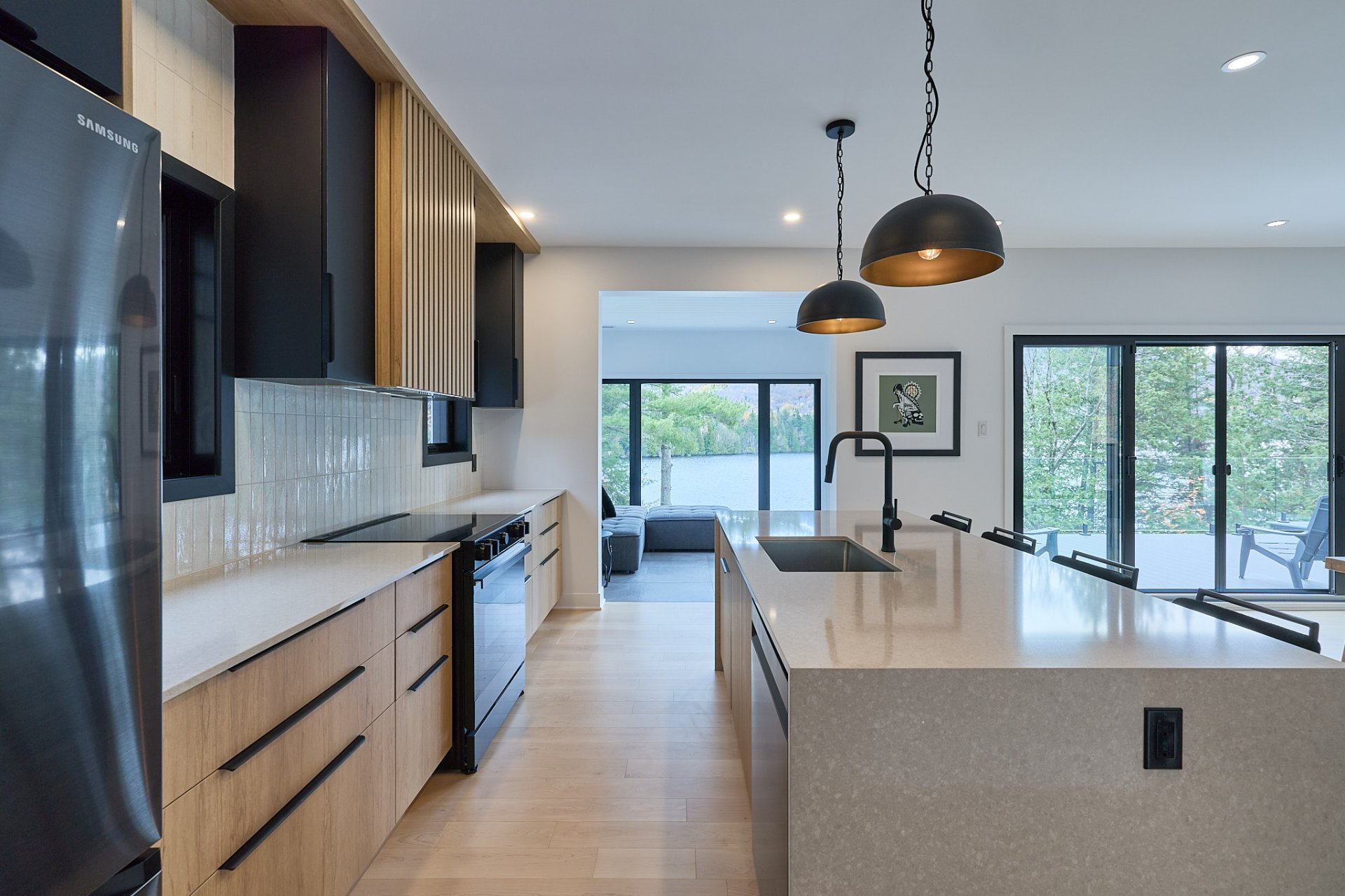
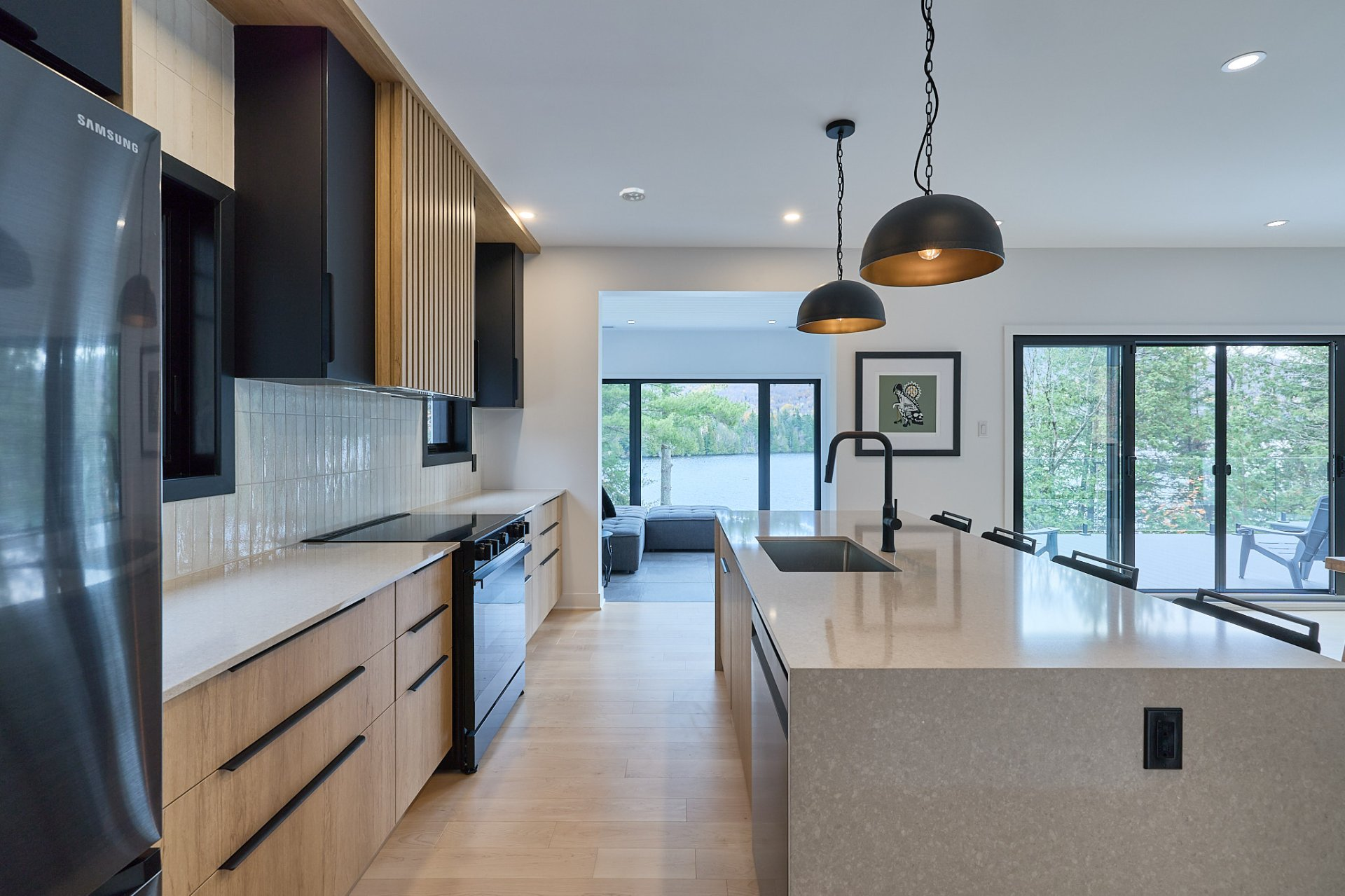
+ smoke detector (633, 193)
